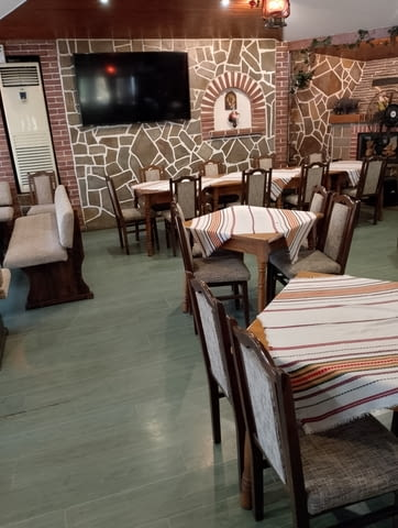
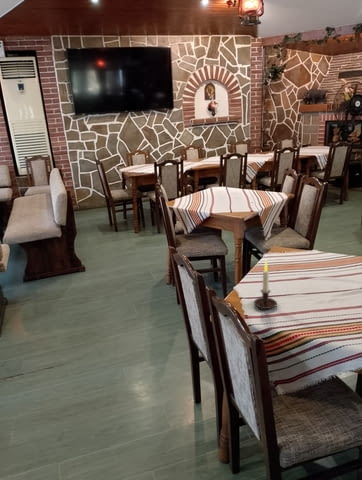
+ candle (264, 283)
